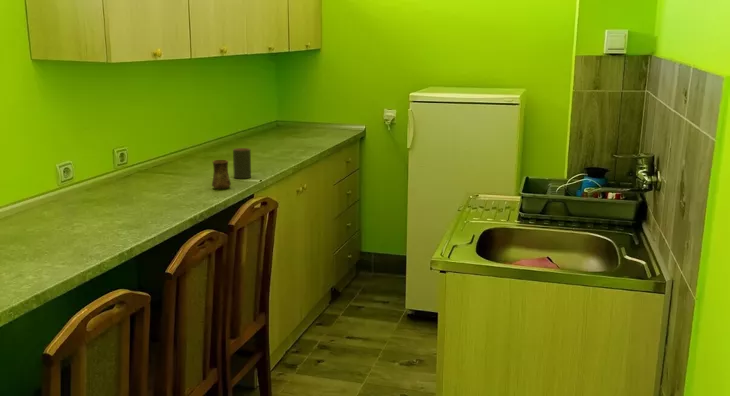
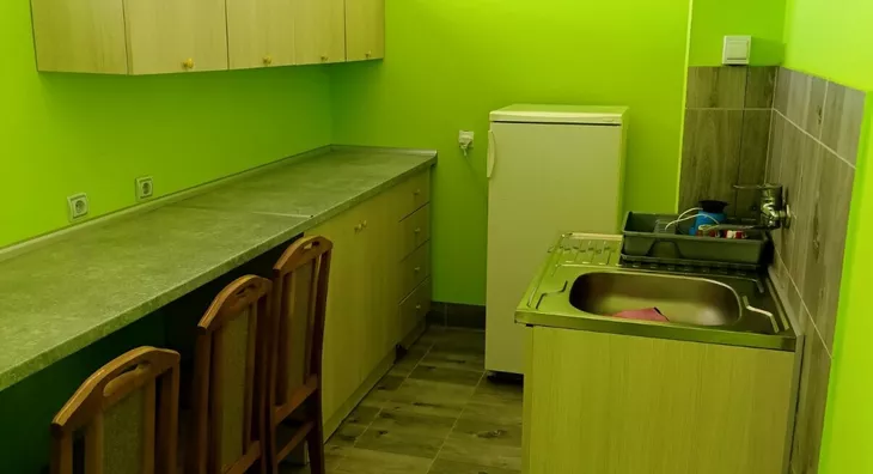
- cup (242, 163)
- cup (221, 174)
